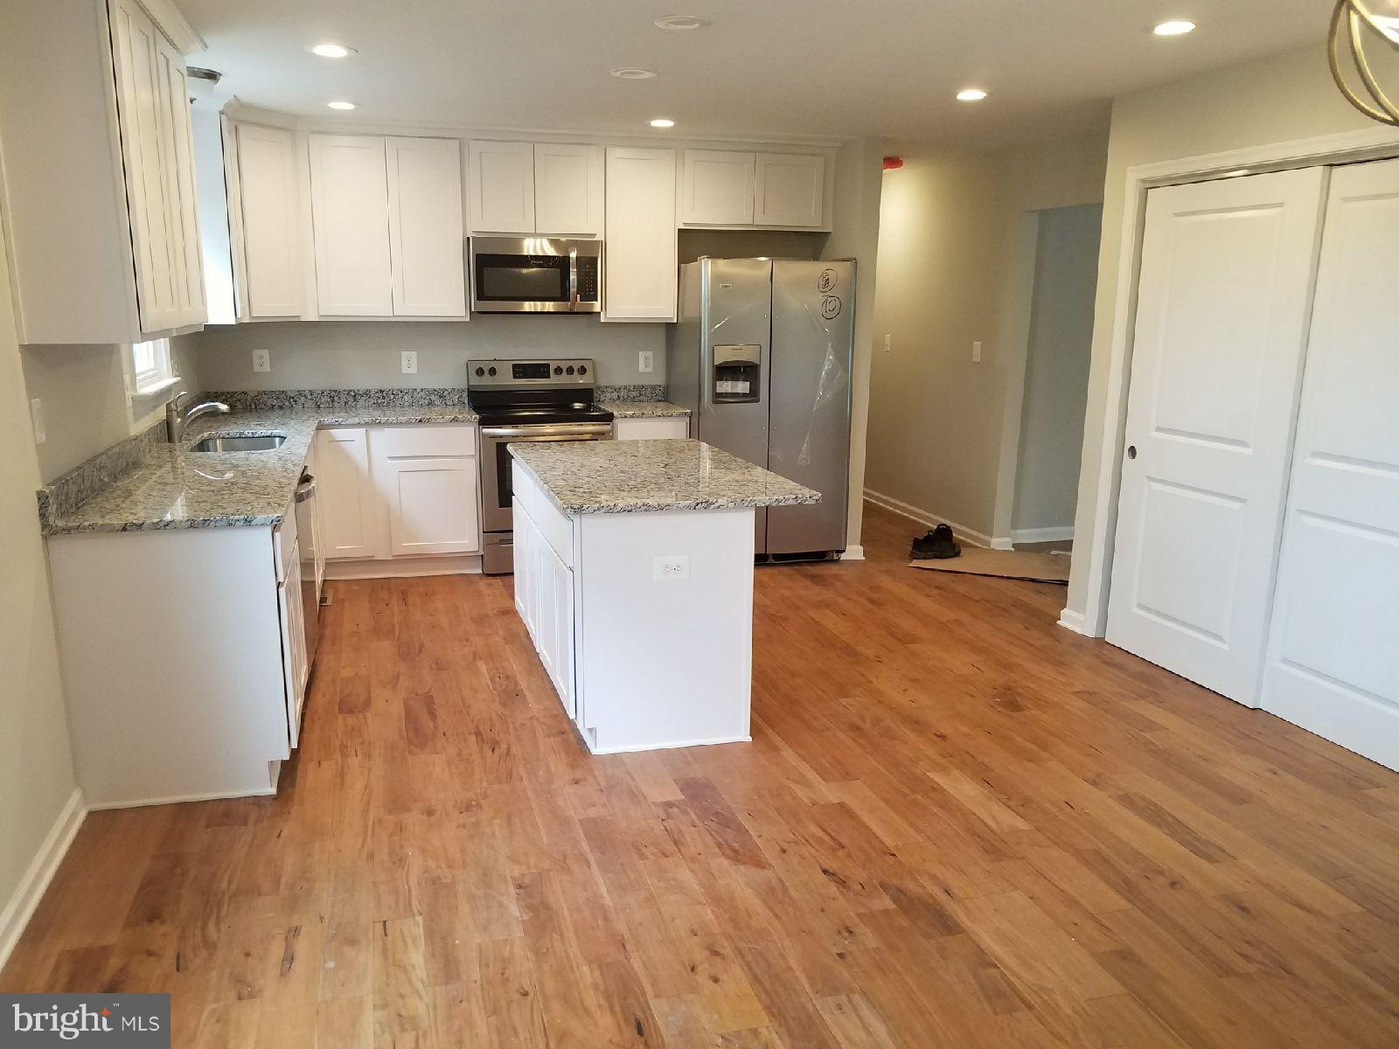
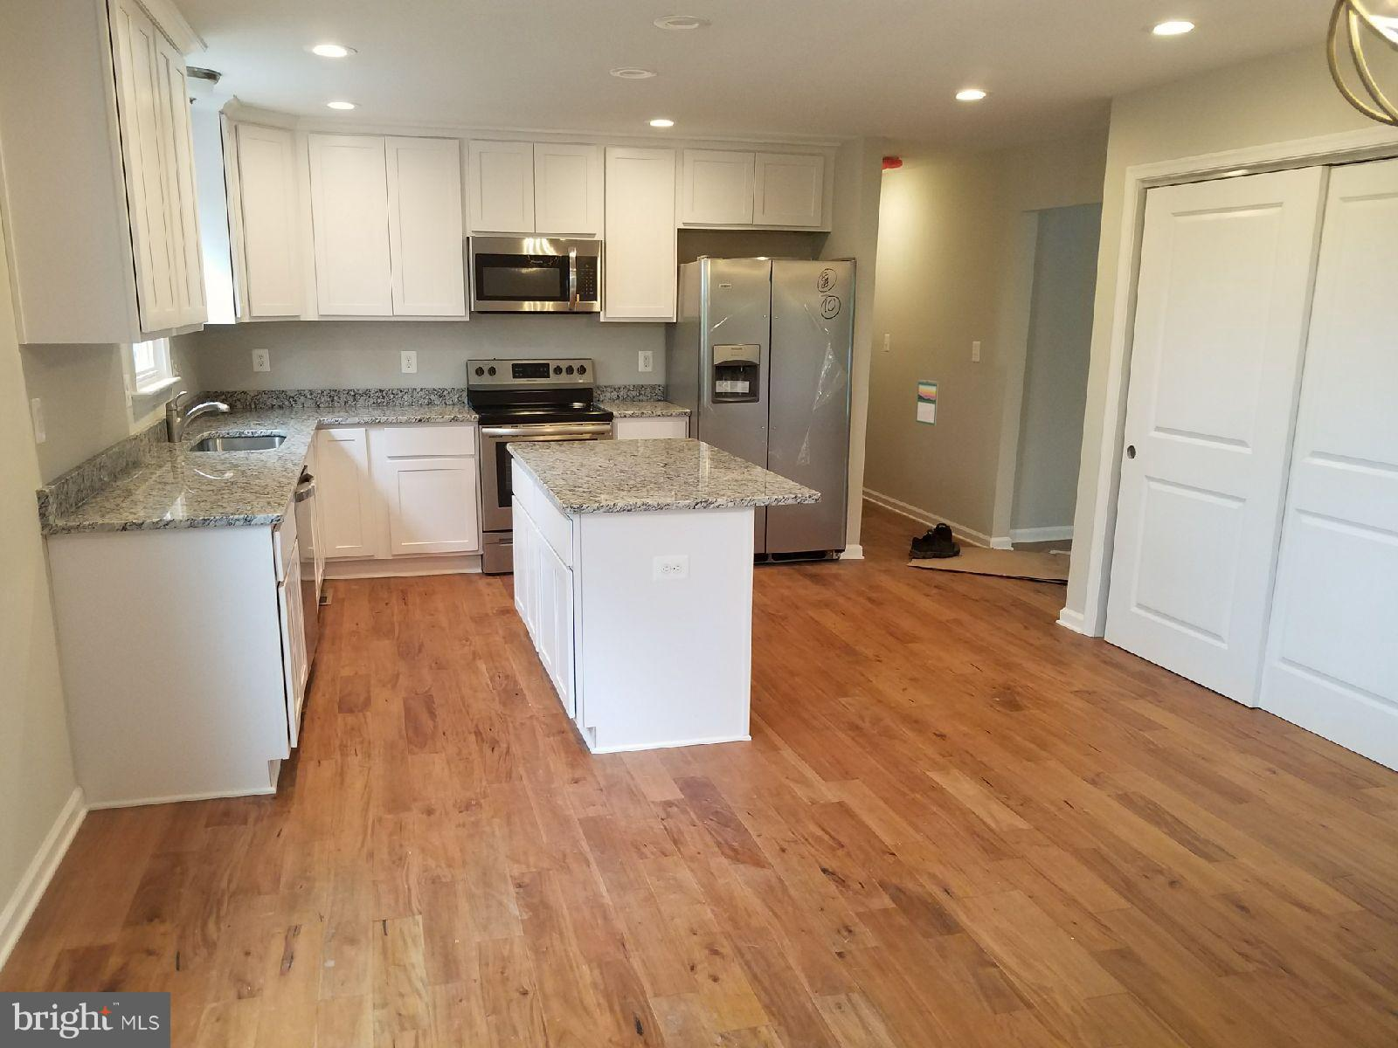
+ calendar (927, 402)
